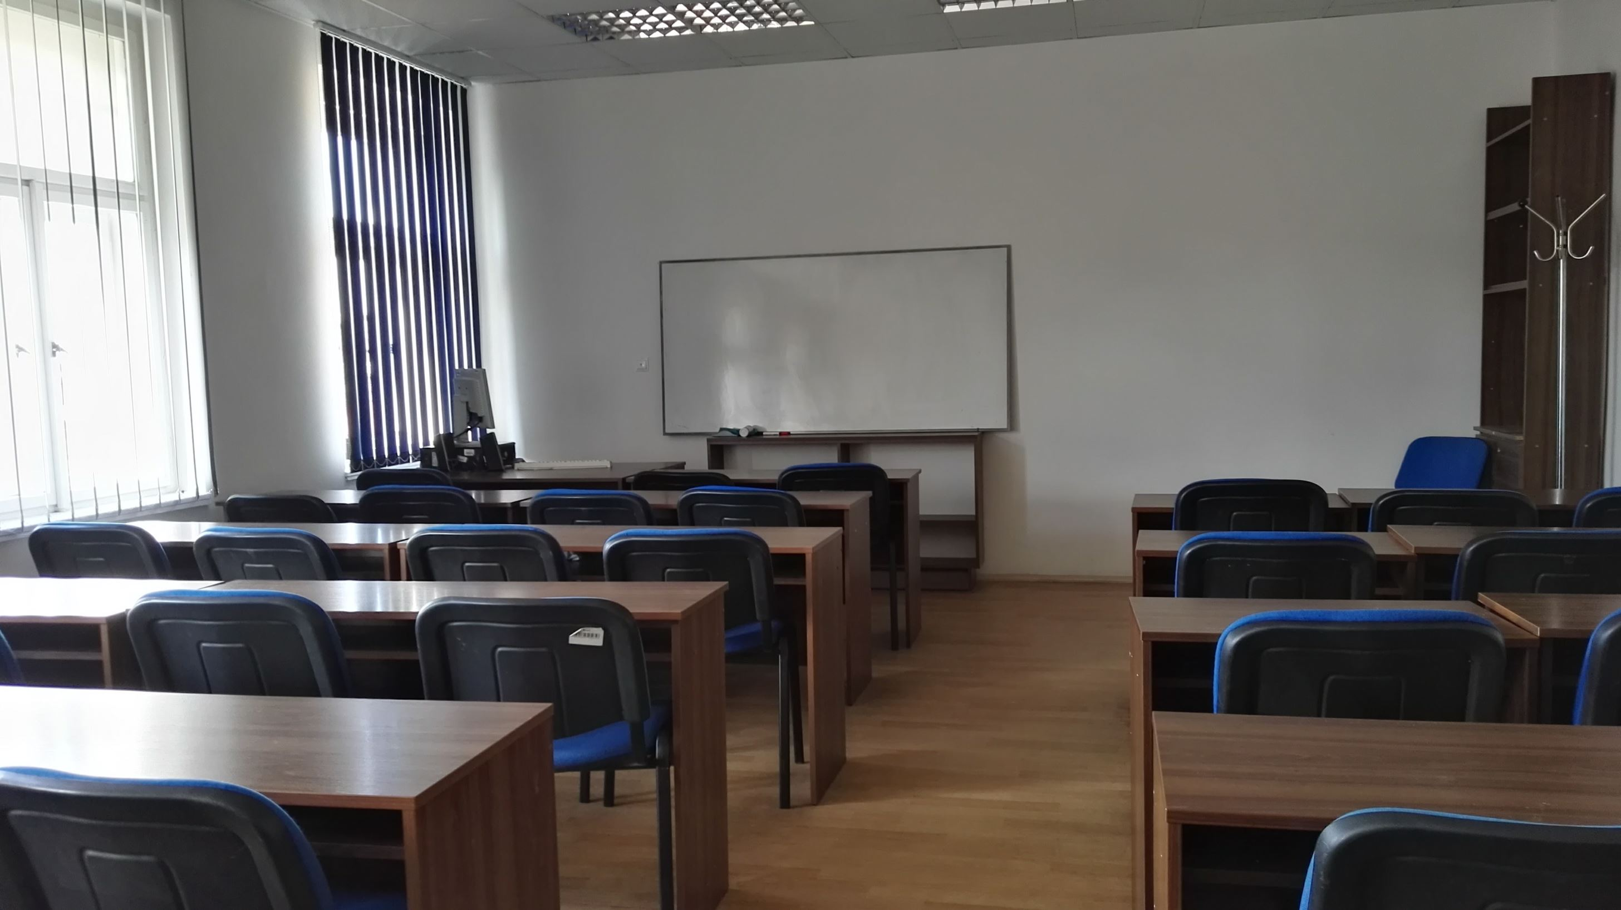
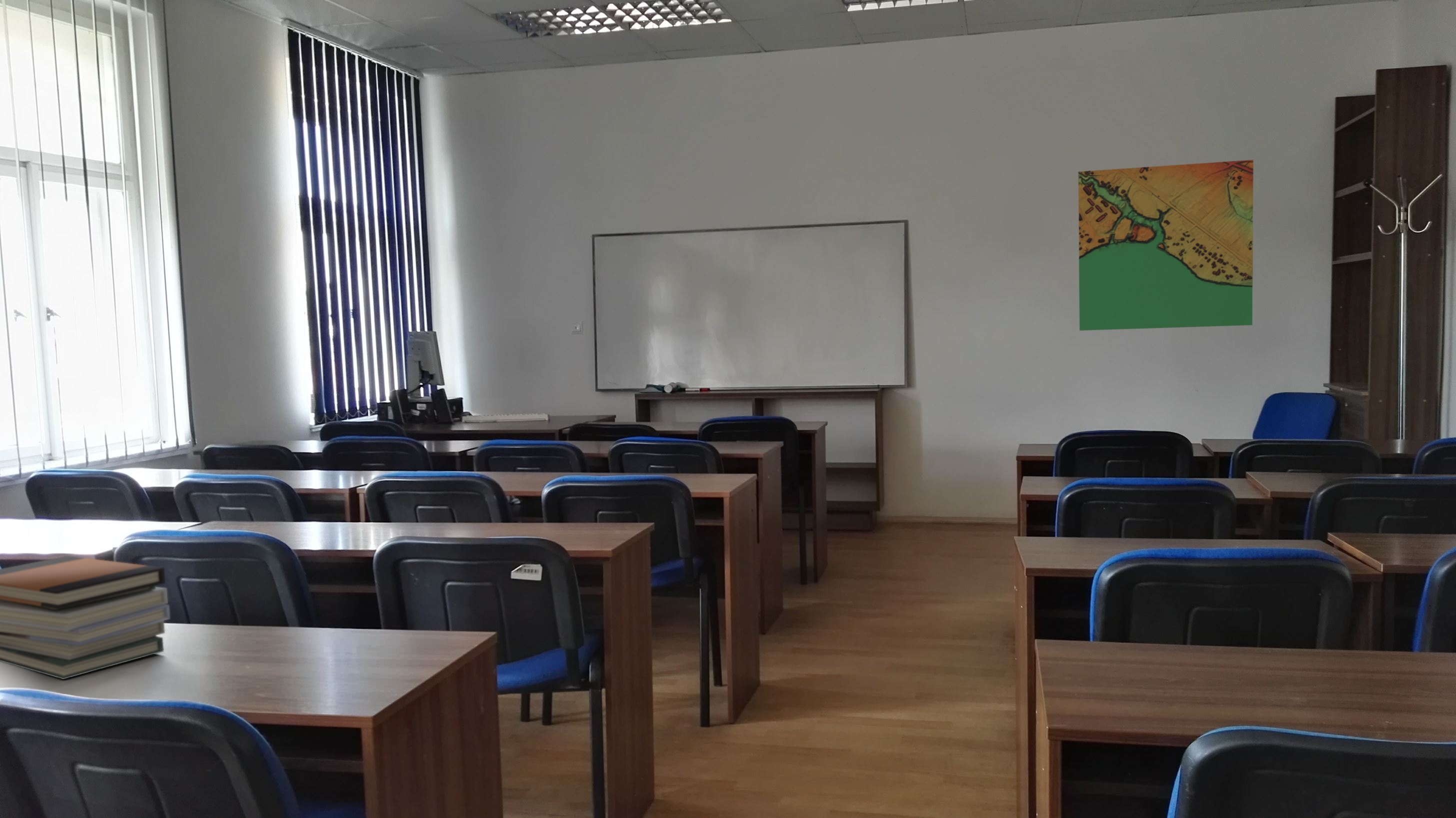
+ book stack (68, 613)
+ map (1164, 247)
